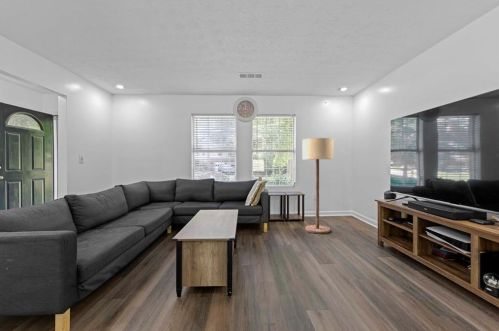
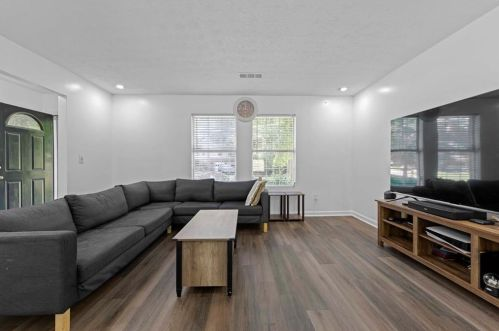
- floor lamp (317, 184)
